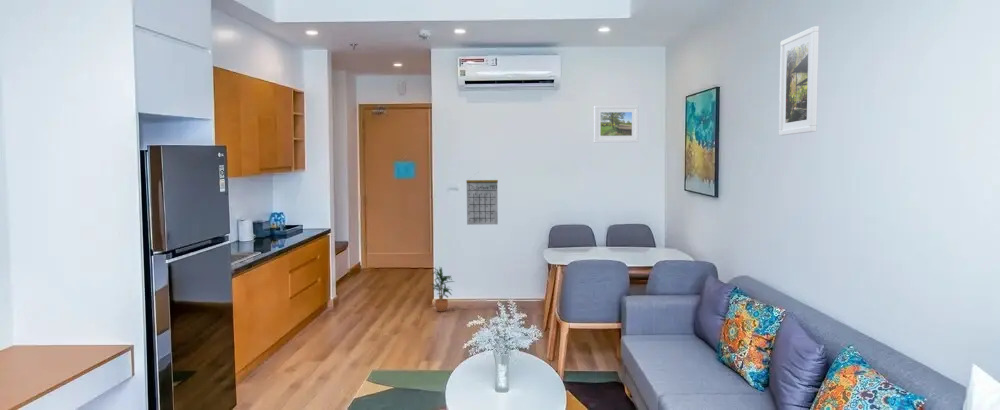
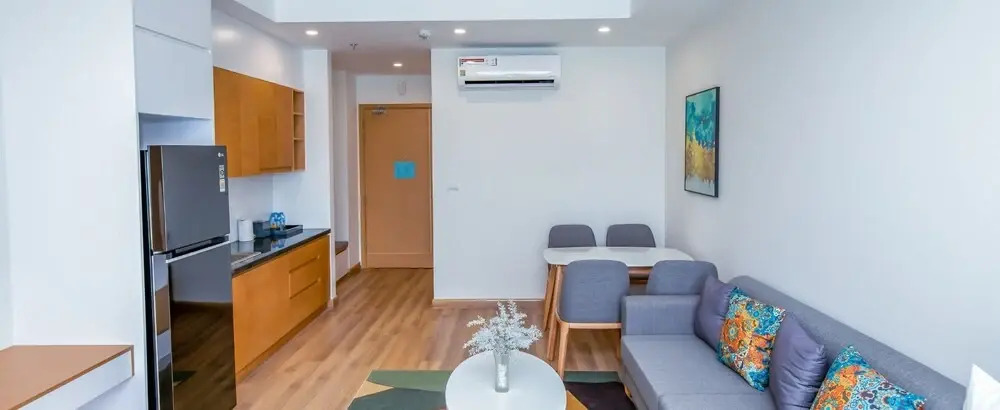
- calendar (482, 197)
- potted plant (442, 288)
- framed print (797, 84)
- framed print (616, 124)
